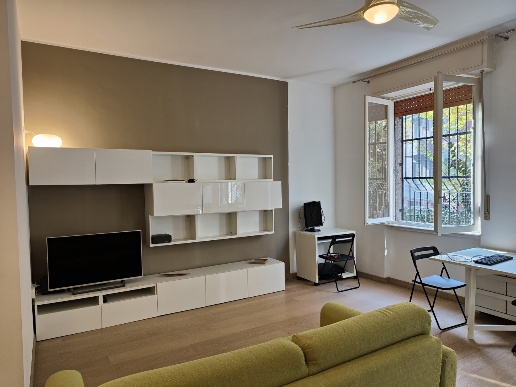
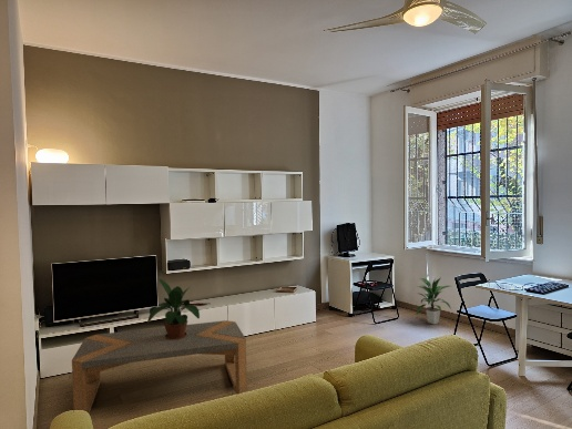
+ potted plant (175, 306)
+ indoor plant (430, 298)
+ coffee table (164, 357)
